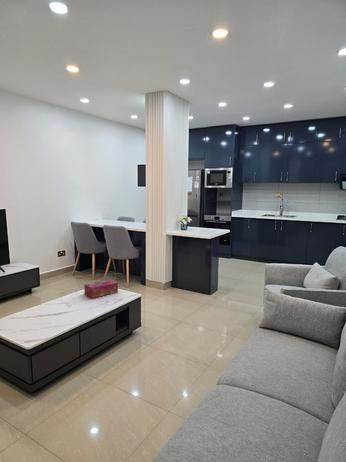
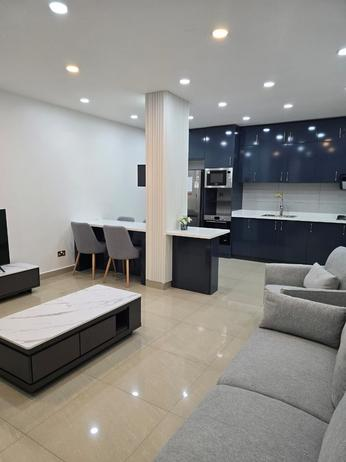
- tissue box (101, 288)
